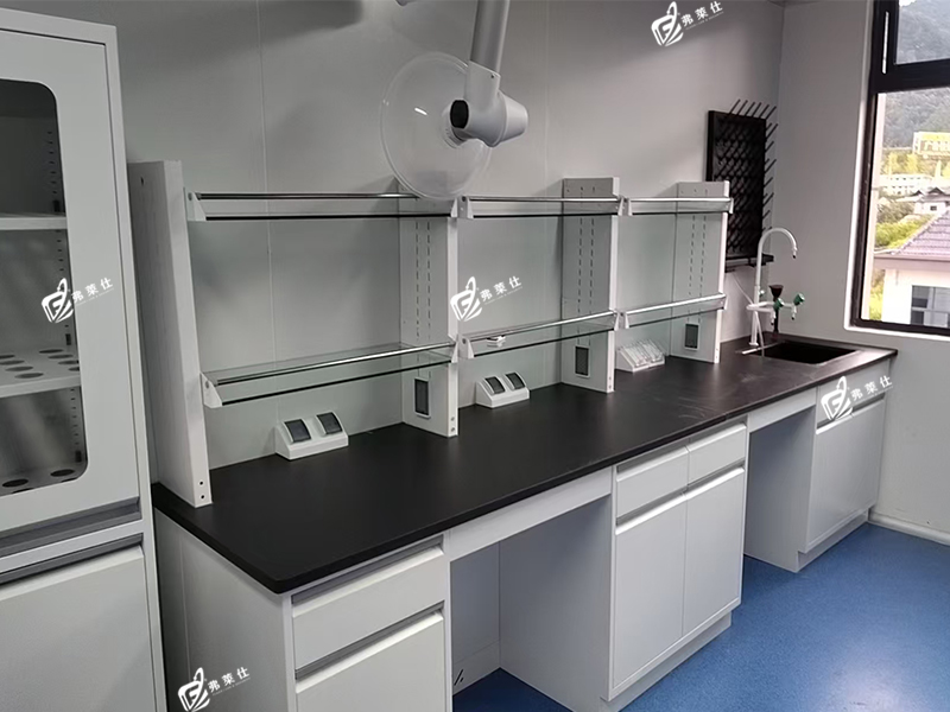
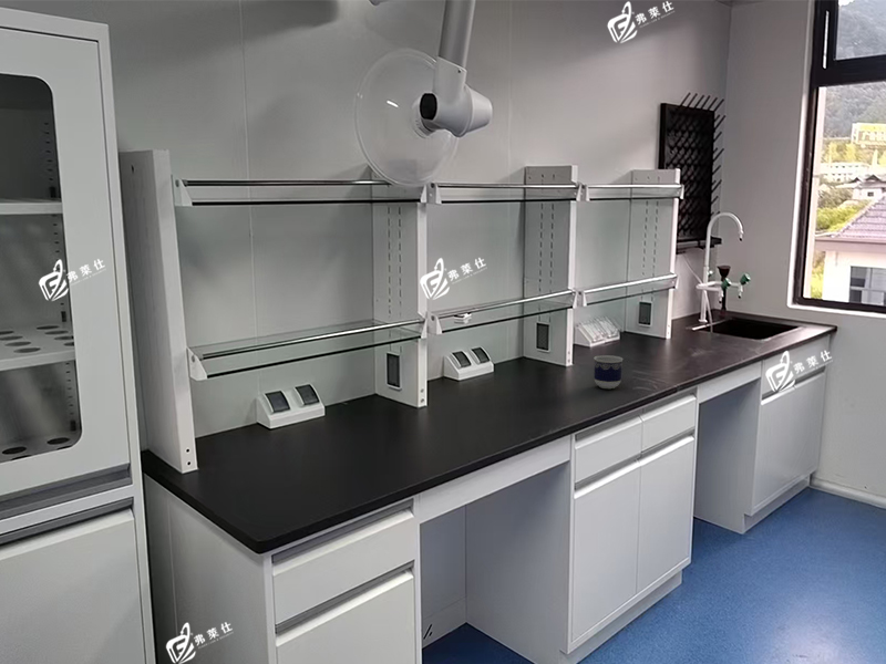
+ cup (610, 372)
